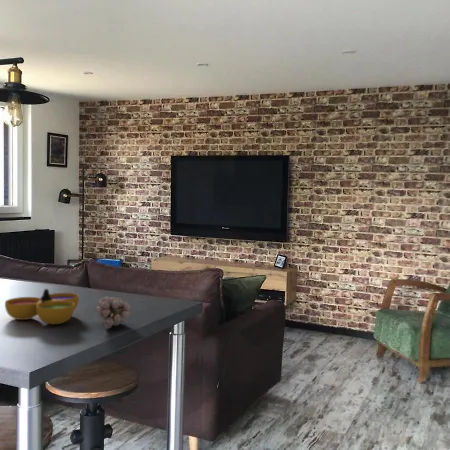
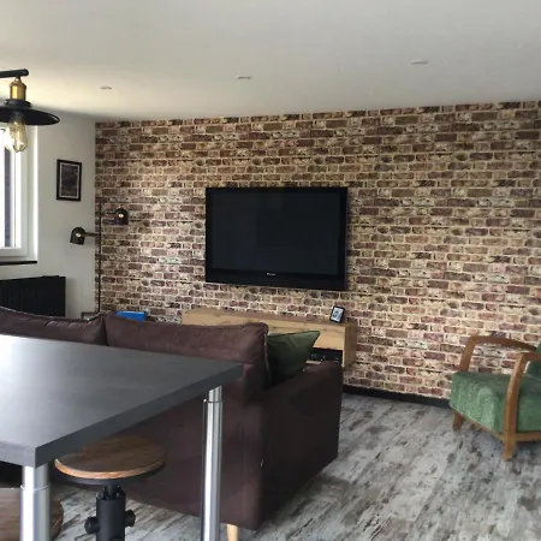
- decorative bowl (41, 303)
- fruit (113, 308)
